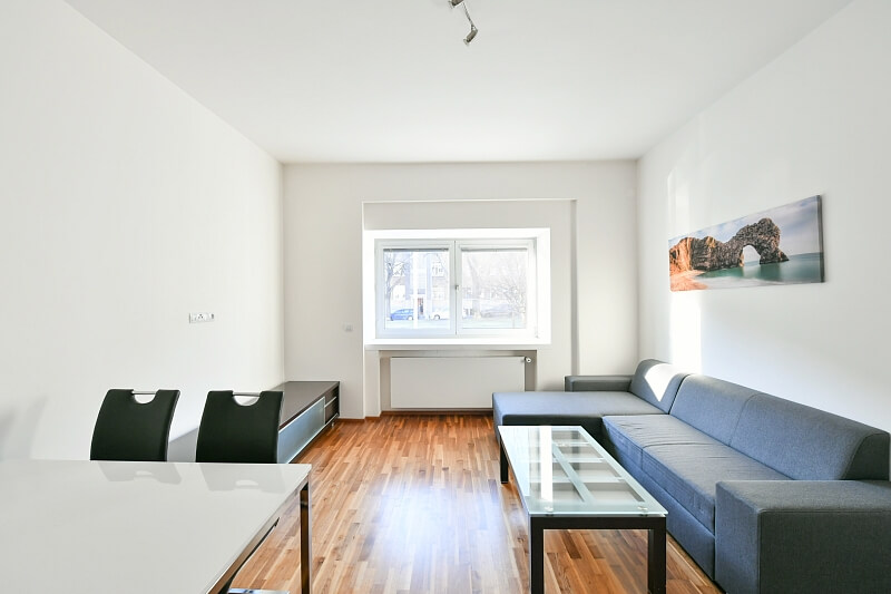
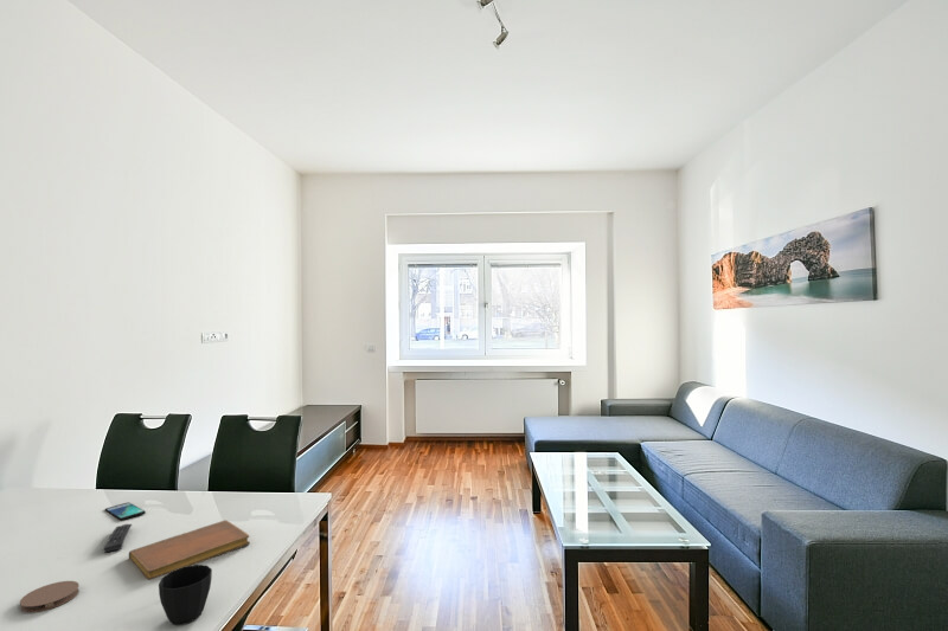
+ remote control (118, 535)
+ notebook (191, 547)
+ smartphone (124, 510)
+ cup (188, 594)
+ coaster (50, 595)
